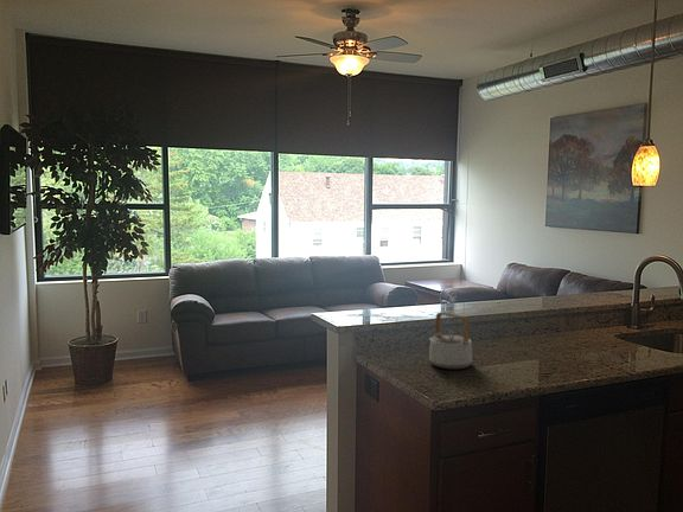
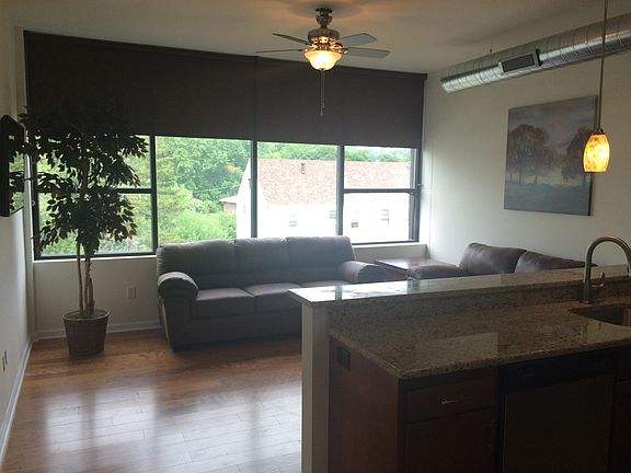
- teapot (448, 338)
